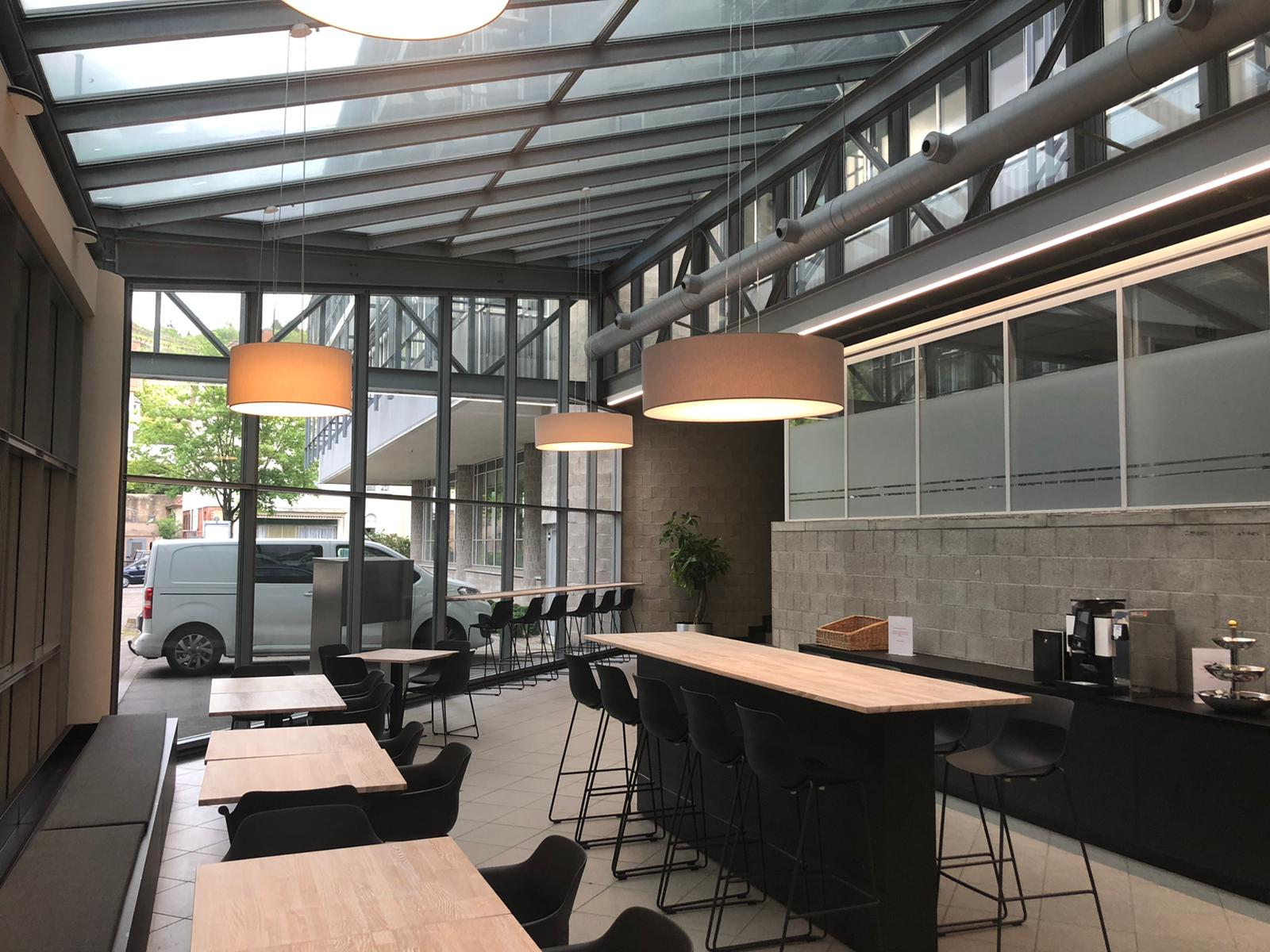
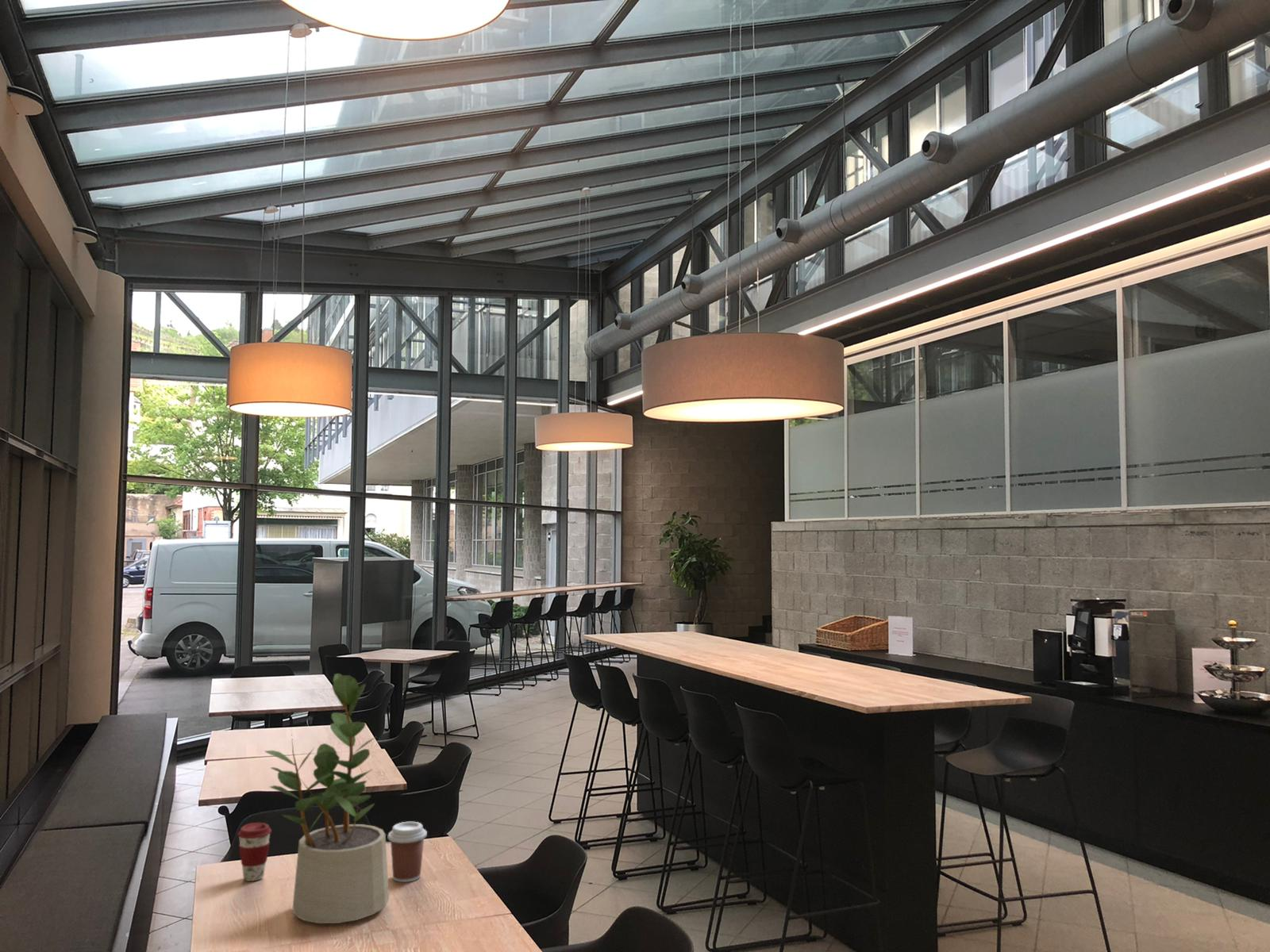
+ coffee cup (407, 851)
+ potted plant (330, 794)
+ coffee cup (254, 852)
